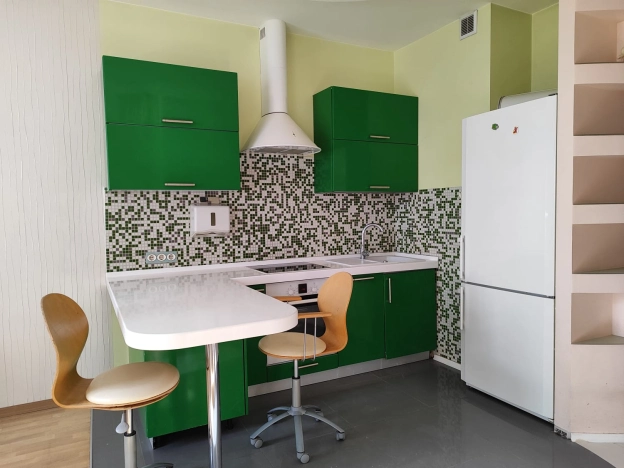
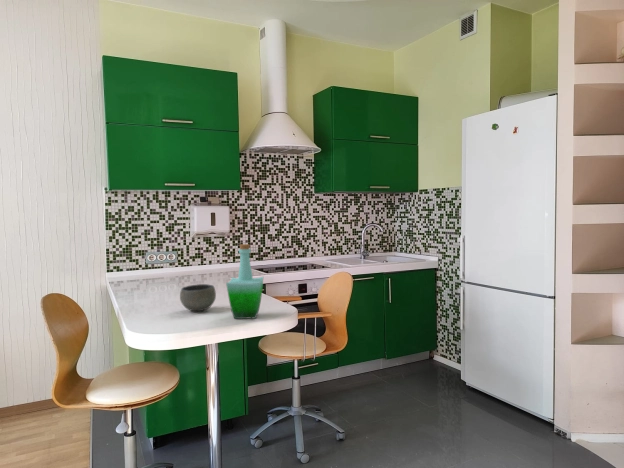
+ bottle (245, 280)
+ bowl (198, 298)
